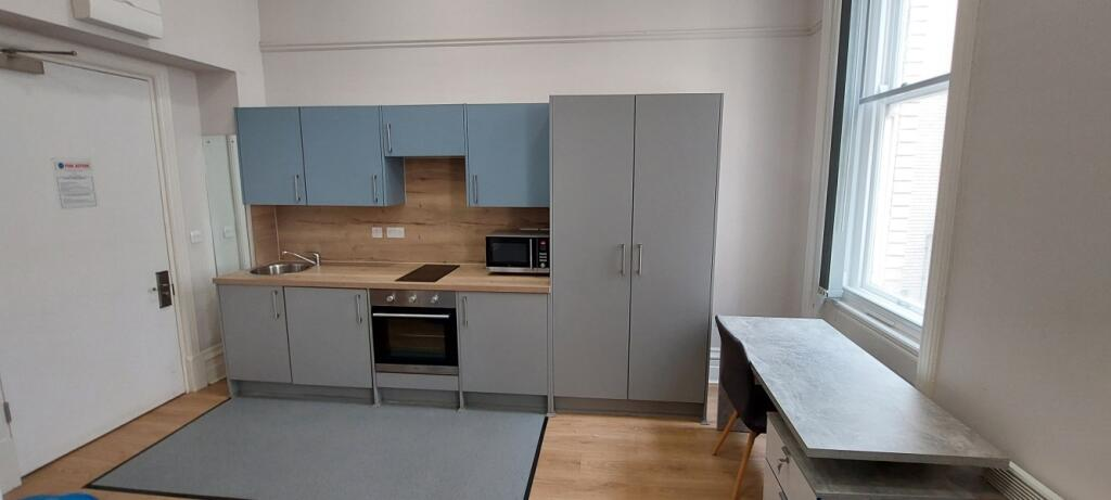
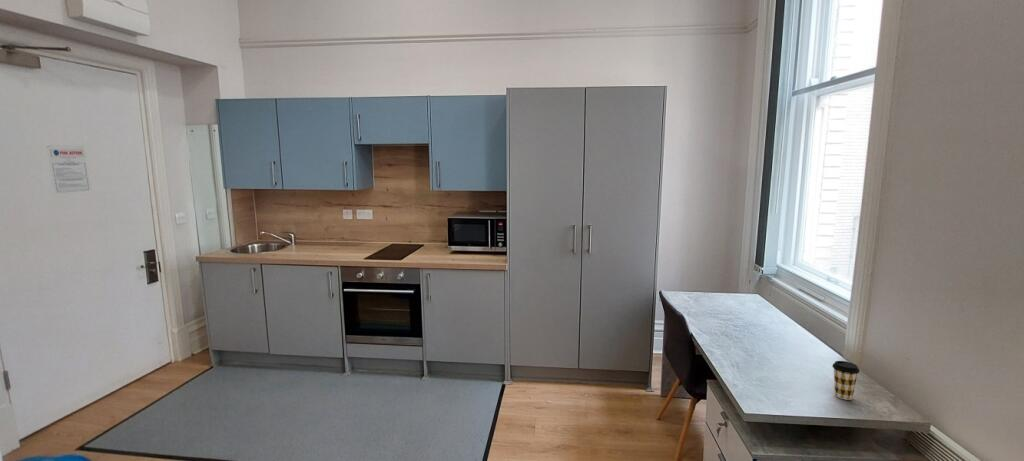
+ coffee cup (844, 380)
